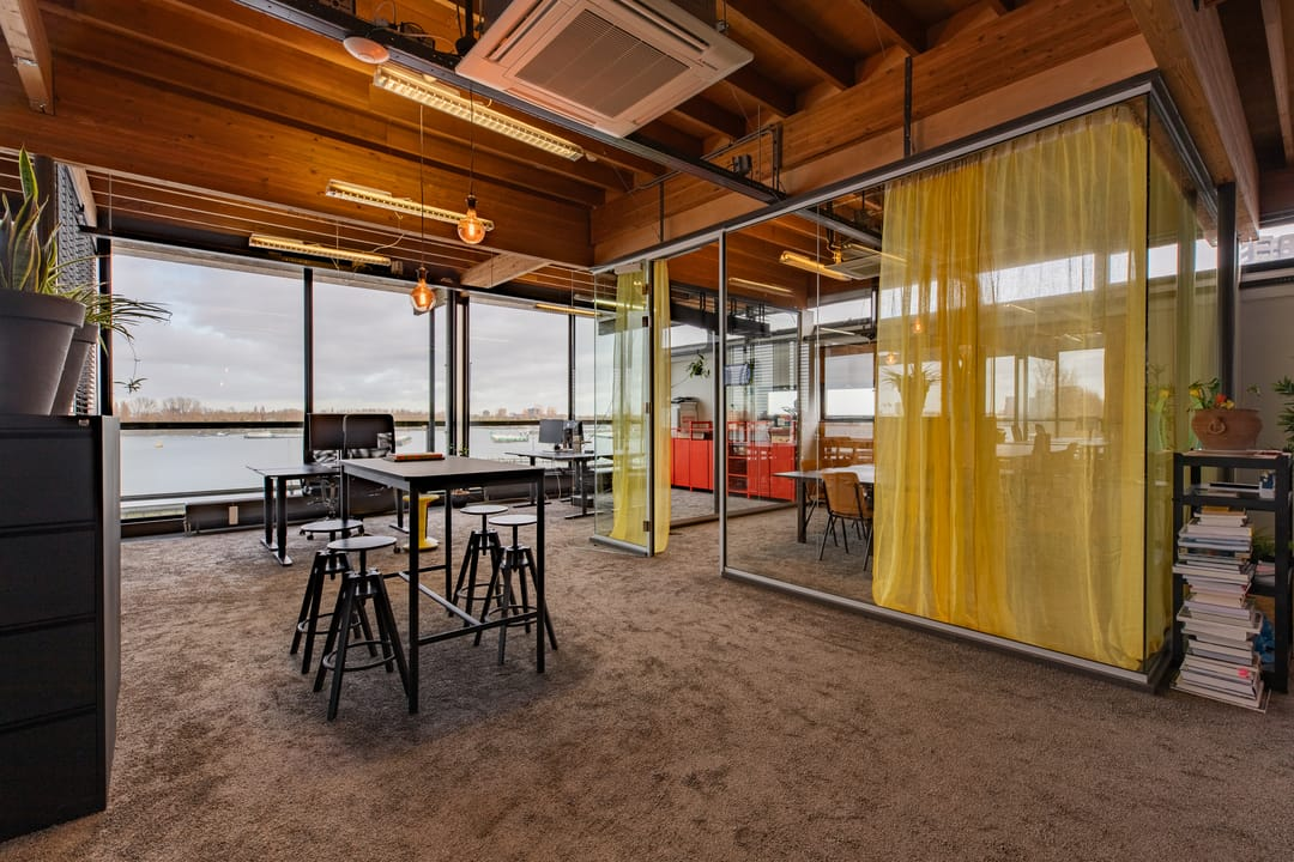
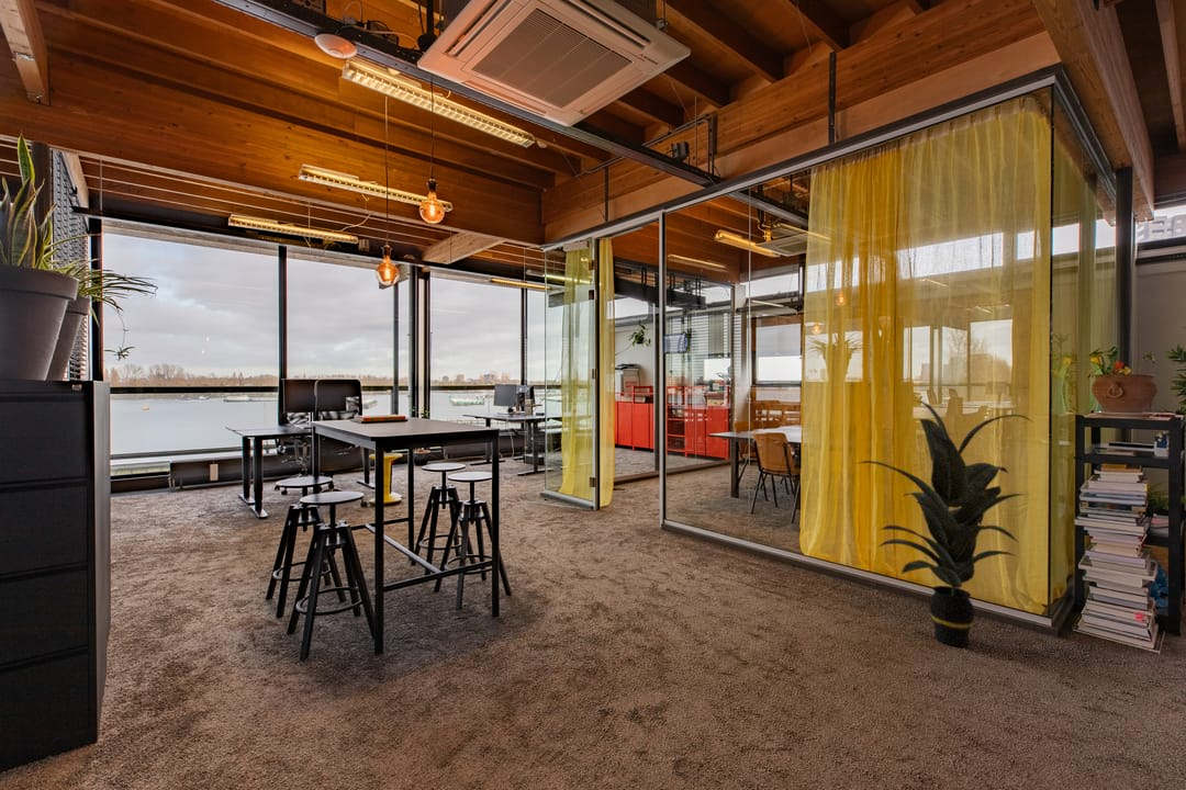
+ indoor plant (943, 518)
